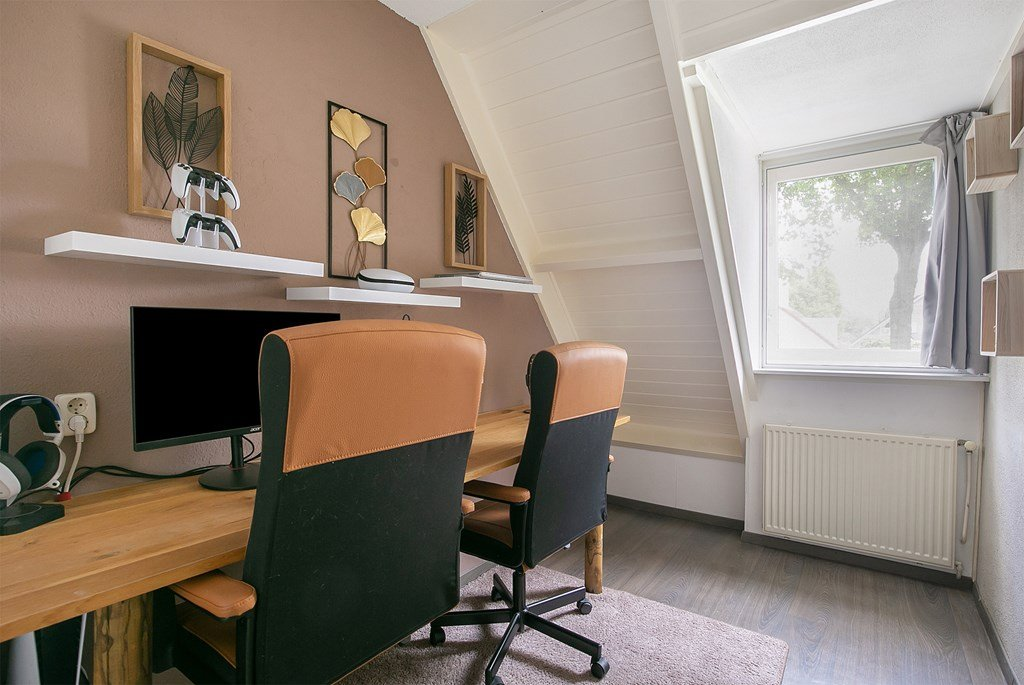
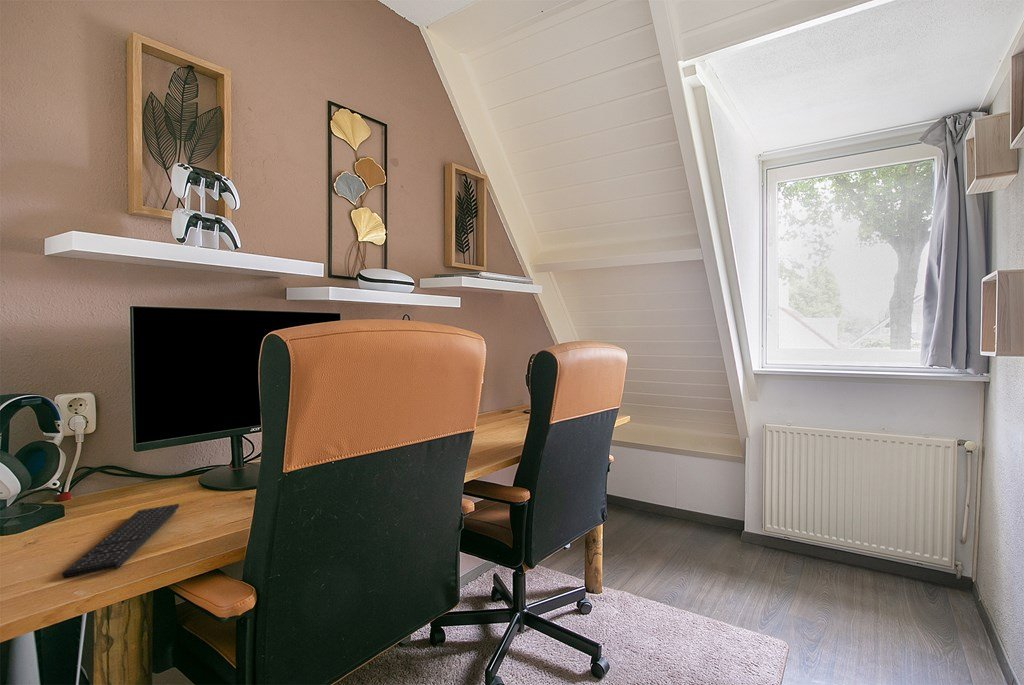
+ keyboard (129, 535)
